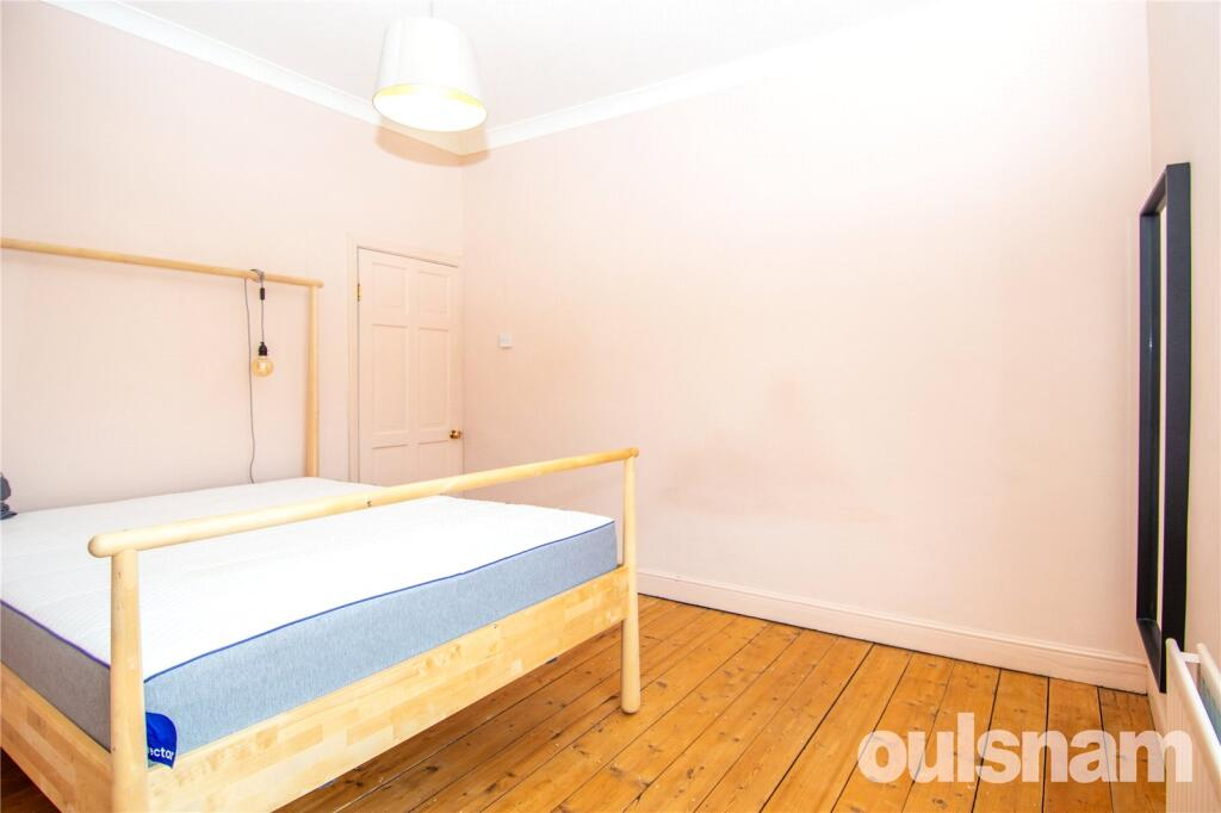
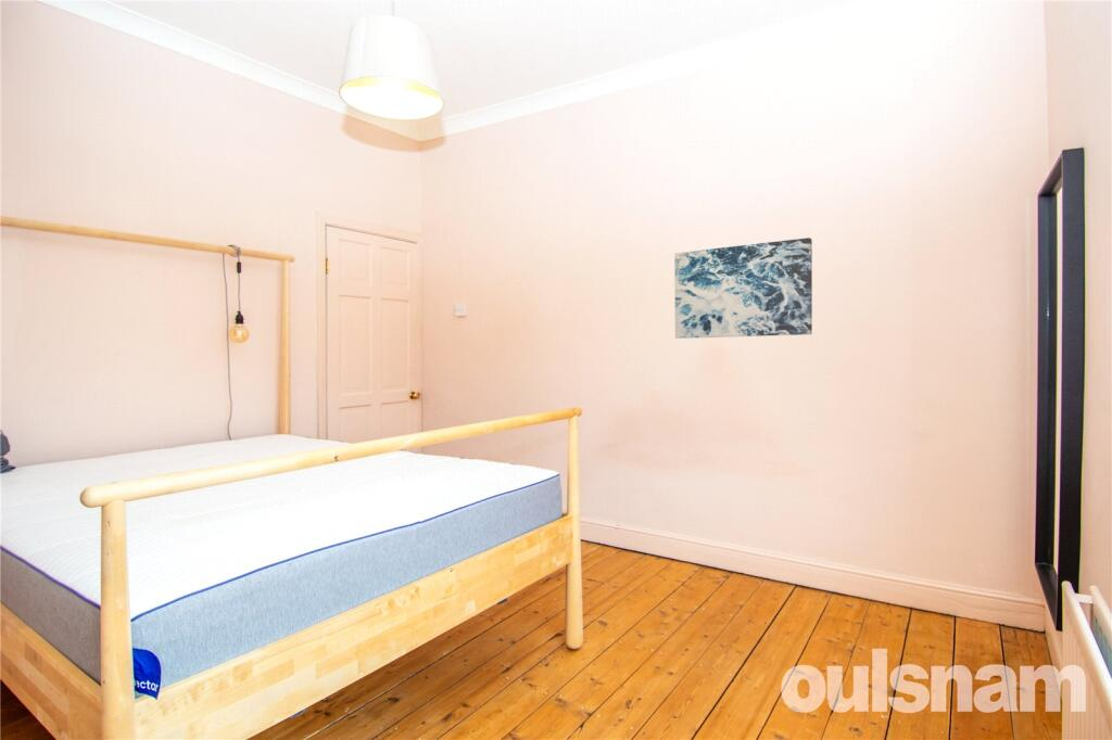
+ wall art (740, 291)
